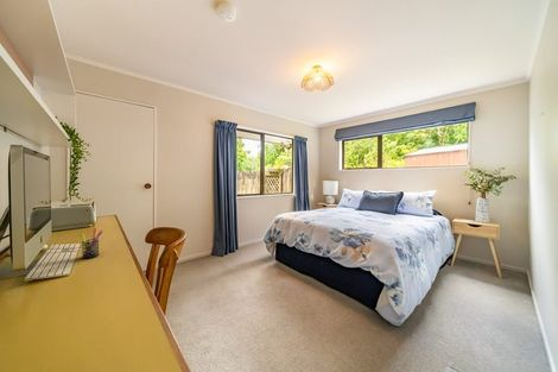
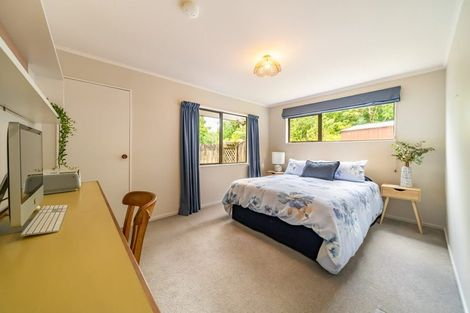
- pen holder (89, 242)
